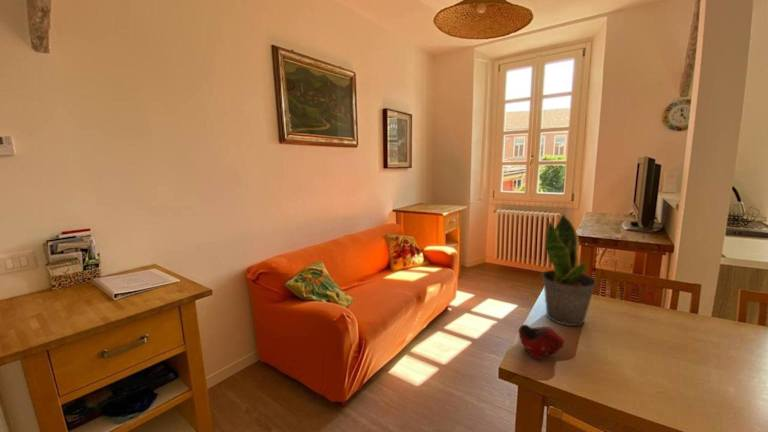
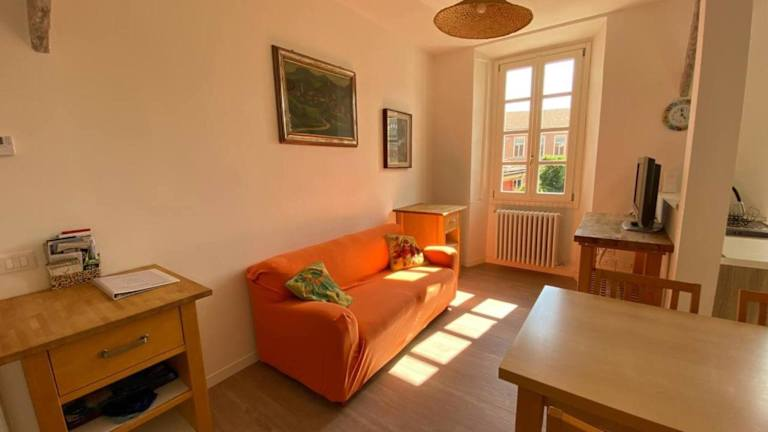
- potted plant (568, 268)
- fruit (540, 340)
